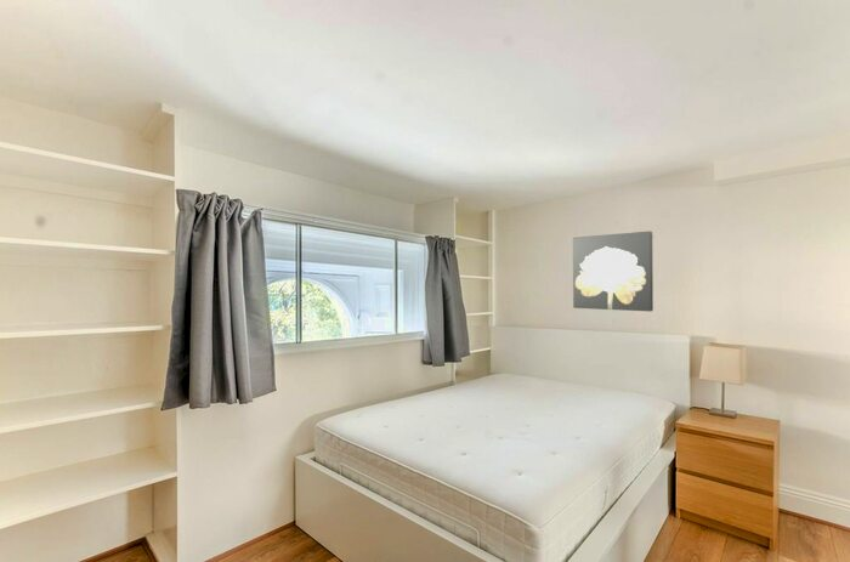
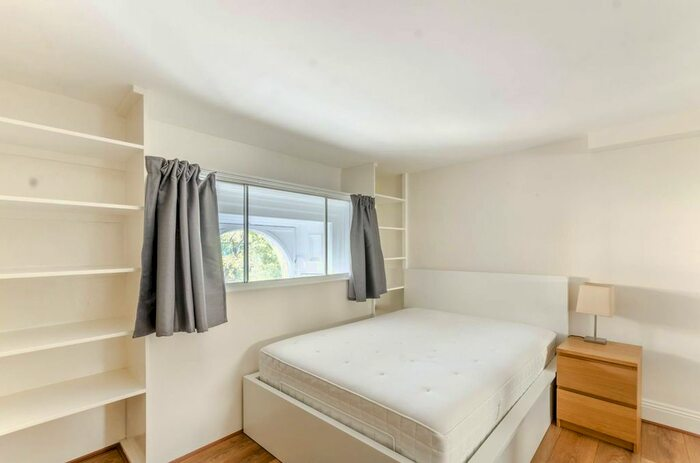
- wall art (610, 272)
